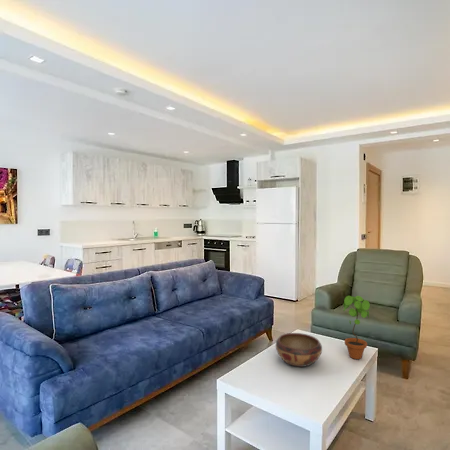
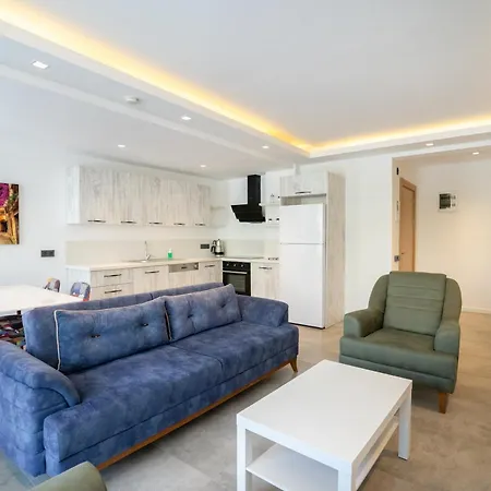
- decorative bowl (298, 350)
- potted plant (354, 325)
